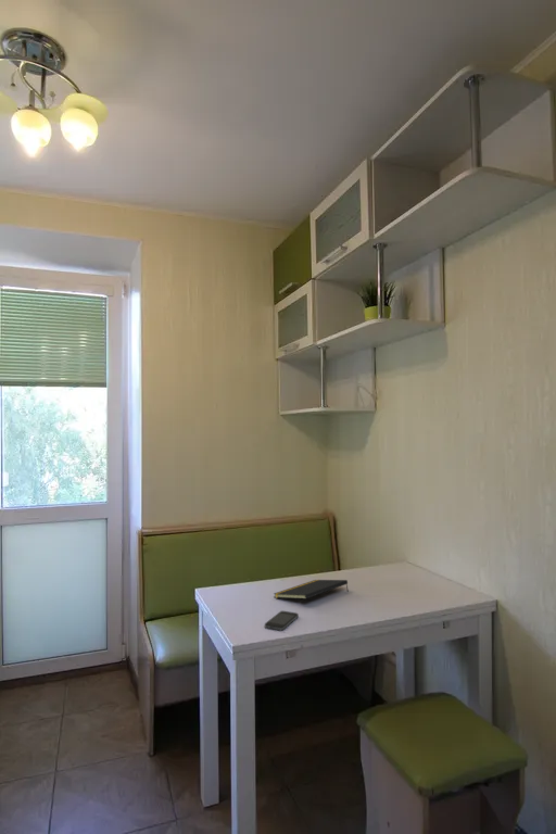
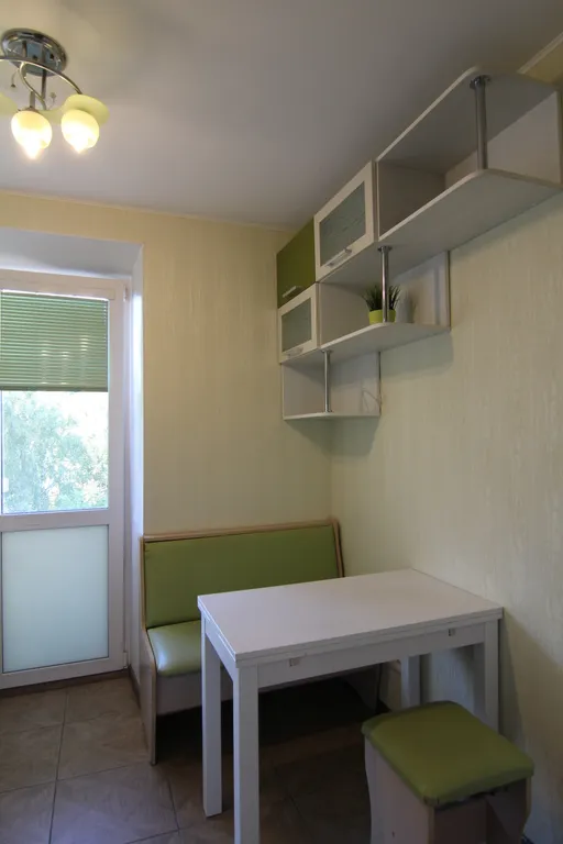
- smartphone (281, 620)
- notepad (311, 589)
